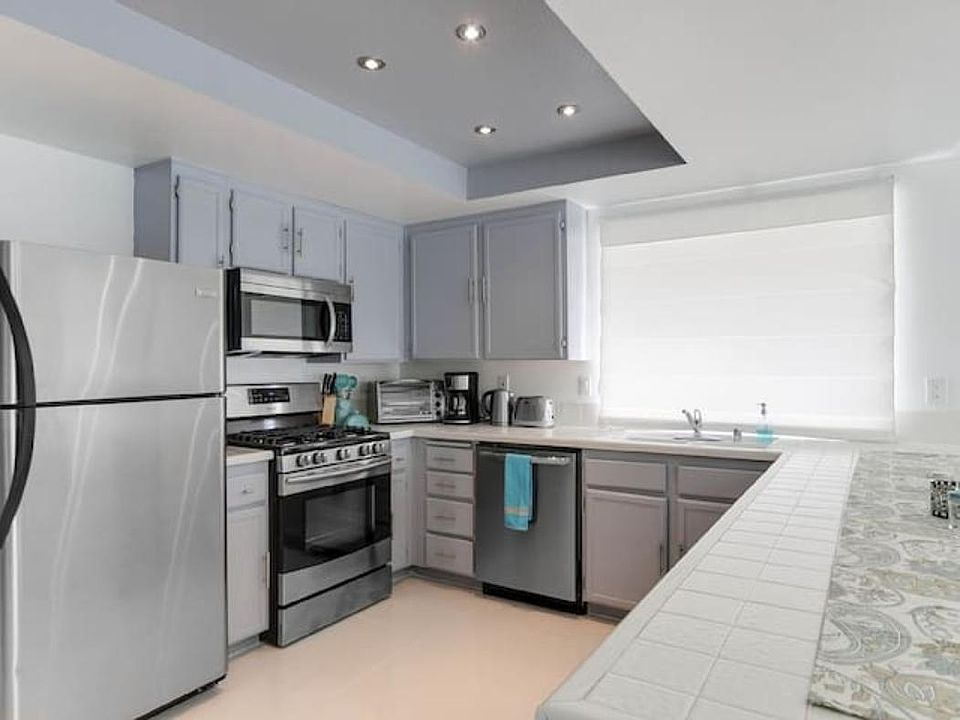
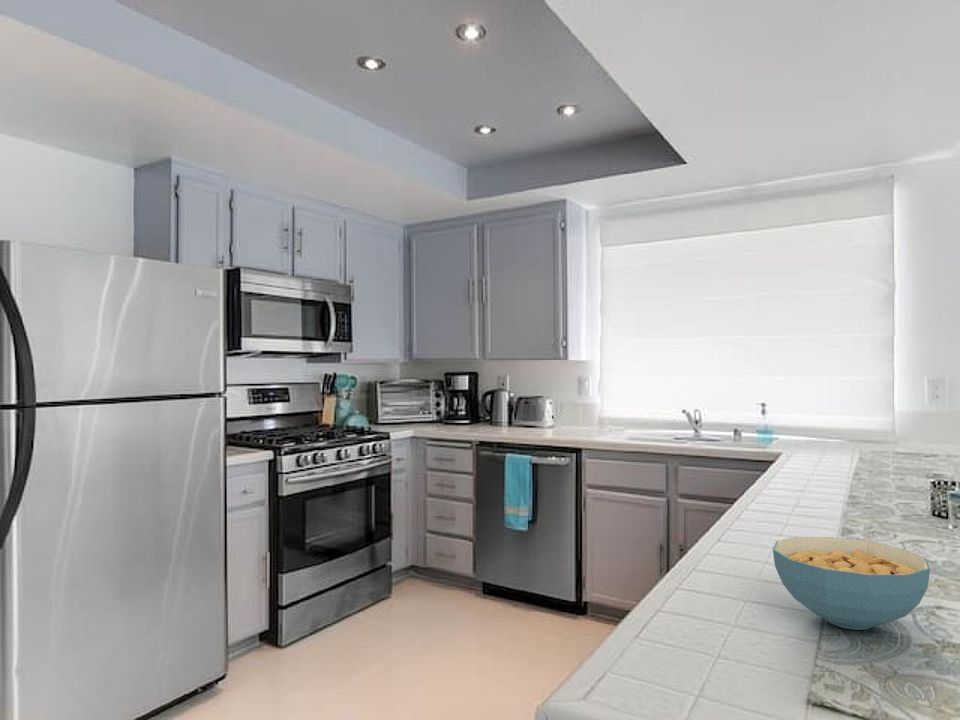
+ cereal bowl (847, 587)
